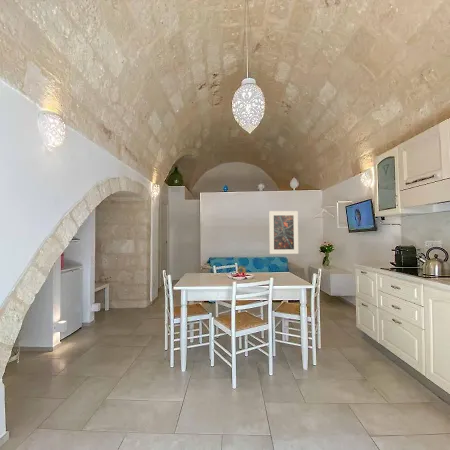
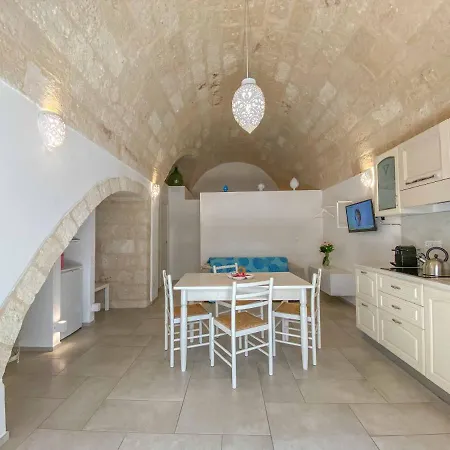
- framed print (283, 232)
